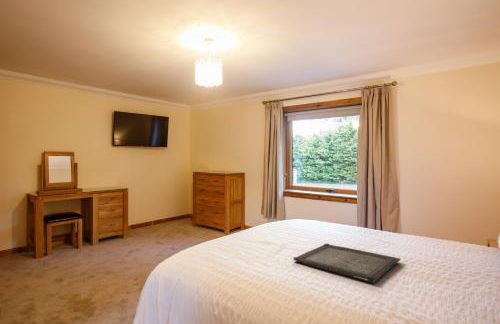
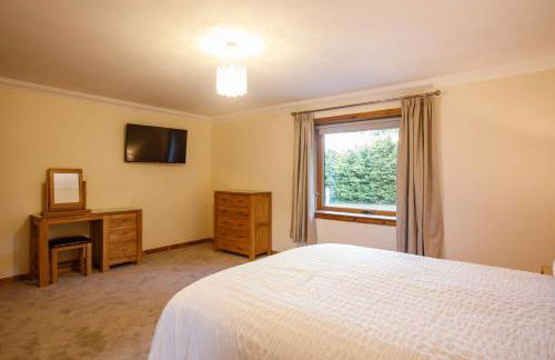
- serving tray (346, 259)
